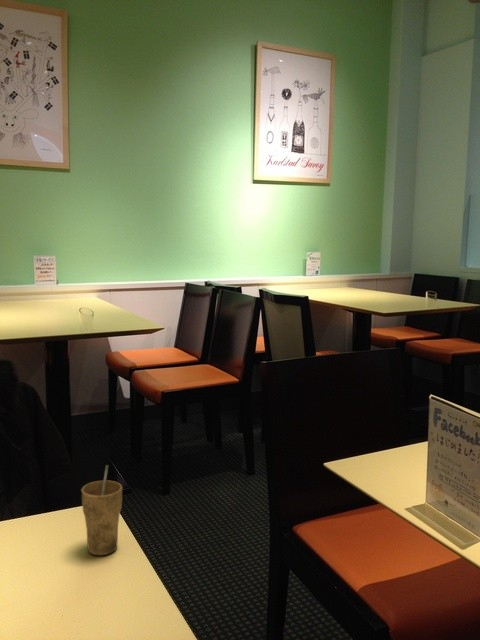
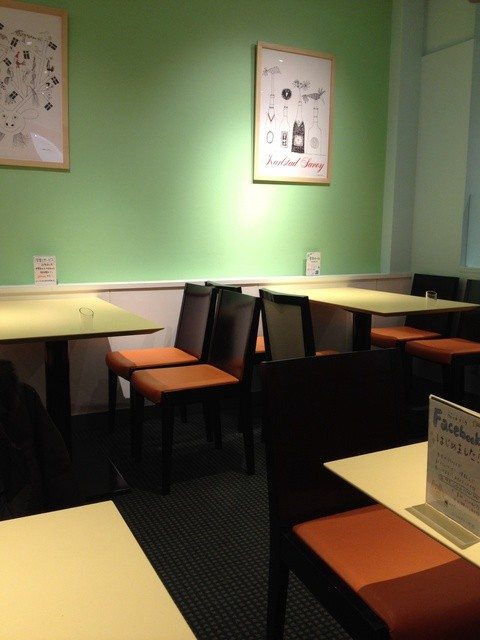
- cup (102, 510)
